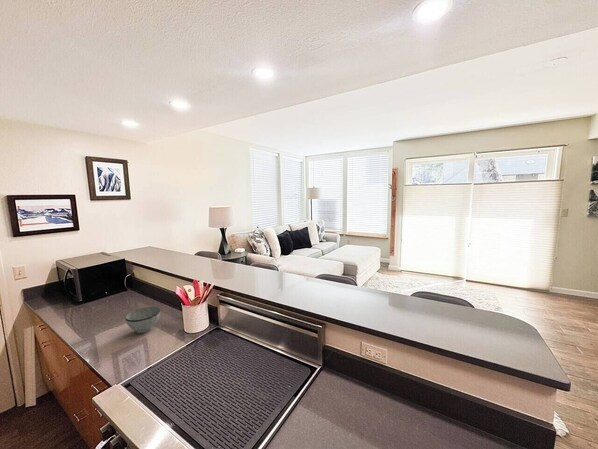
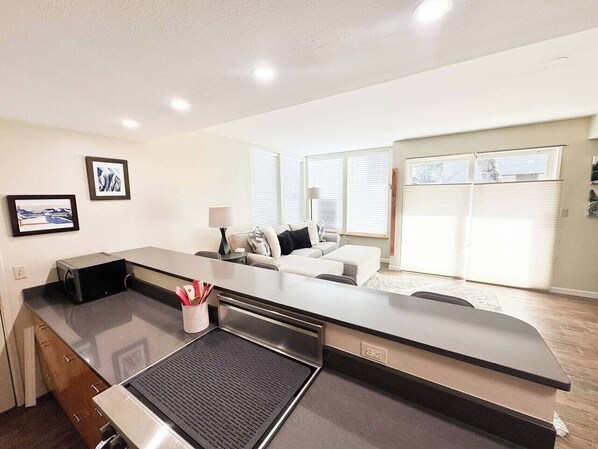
- bowl (143, 321)
